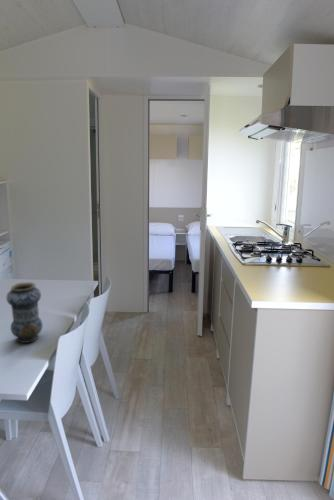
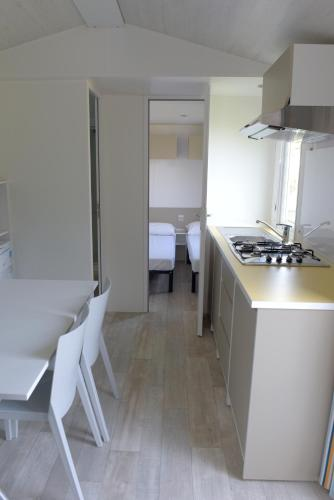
- vase (24, 312)
